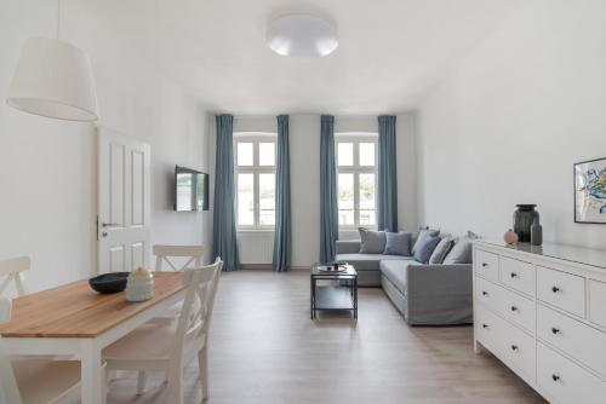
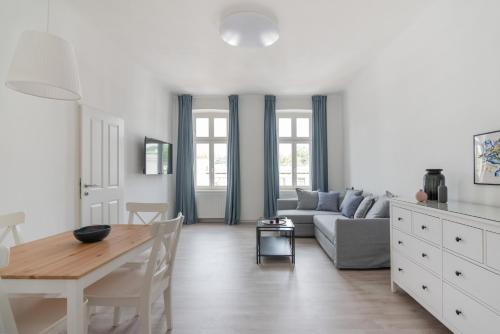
- jar (139, 282)
